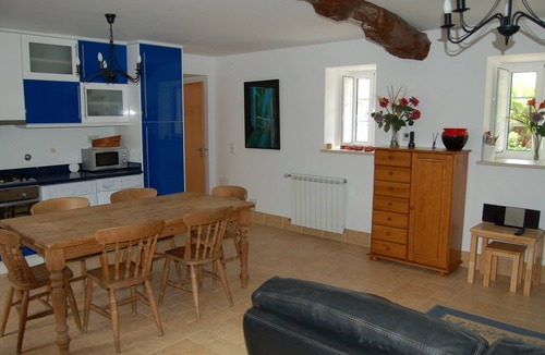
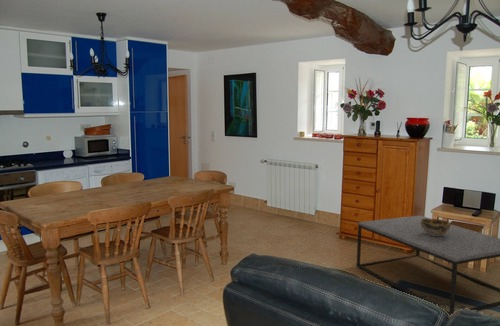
+ decorative bowl (435, 227)
+ coffee table (434, 256)
